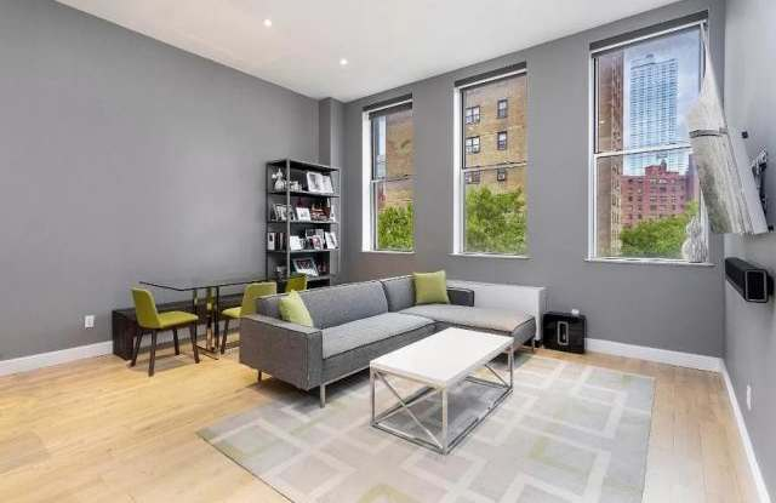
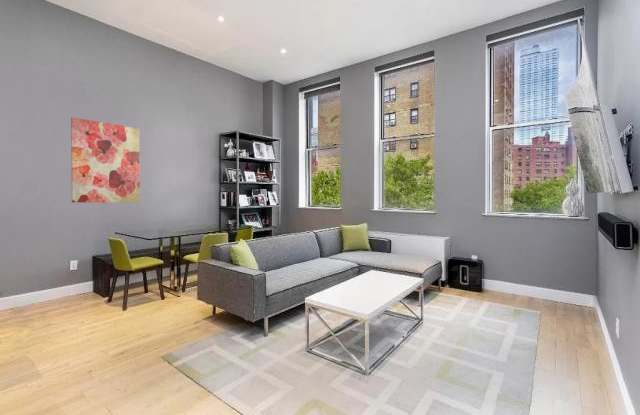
+ wall art (107, 163)
